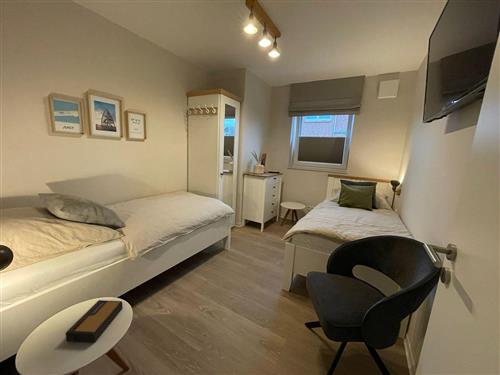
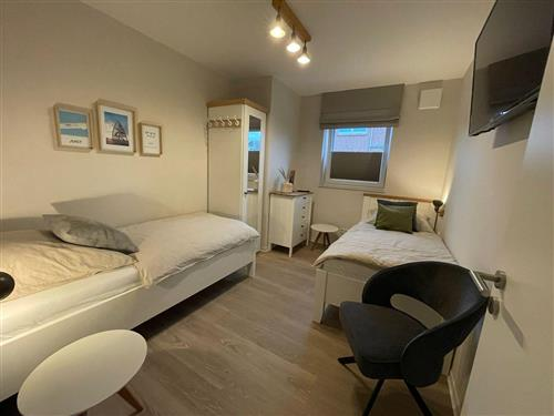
- alarm clock (96, 320)
